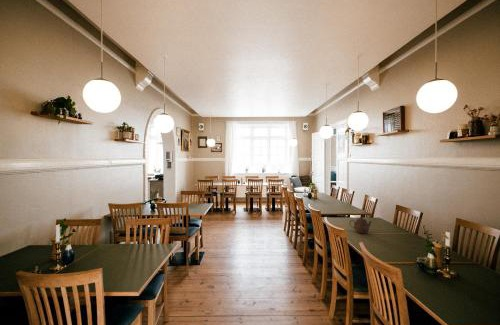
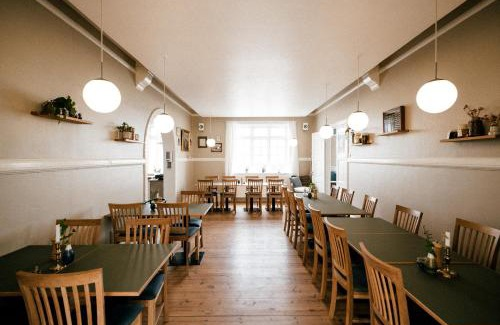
- teapot (360, 224)
